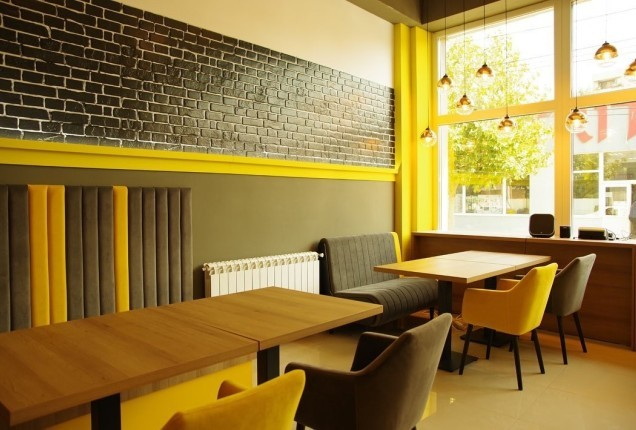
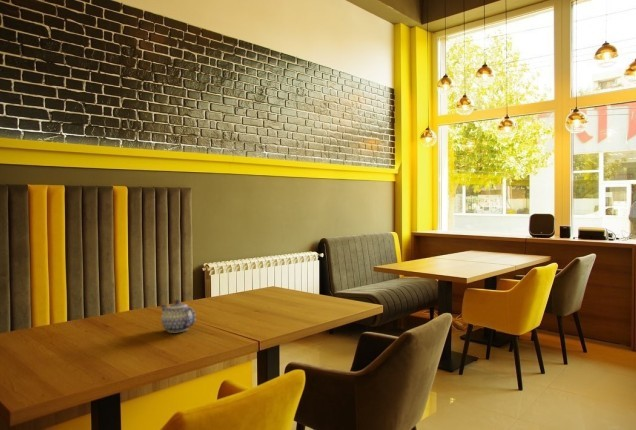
+ teapot (177, 315)
